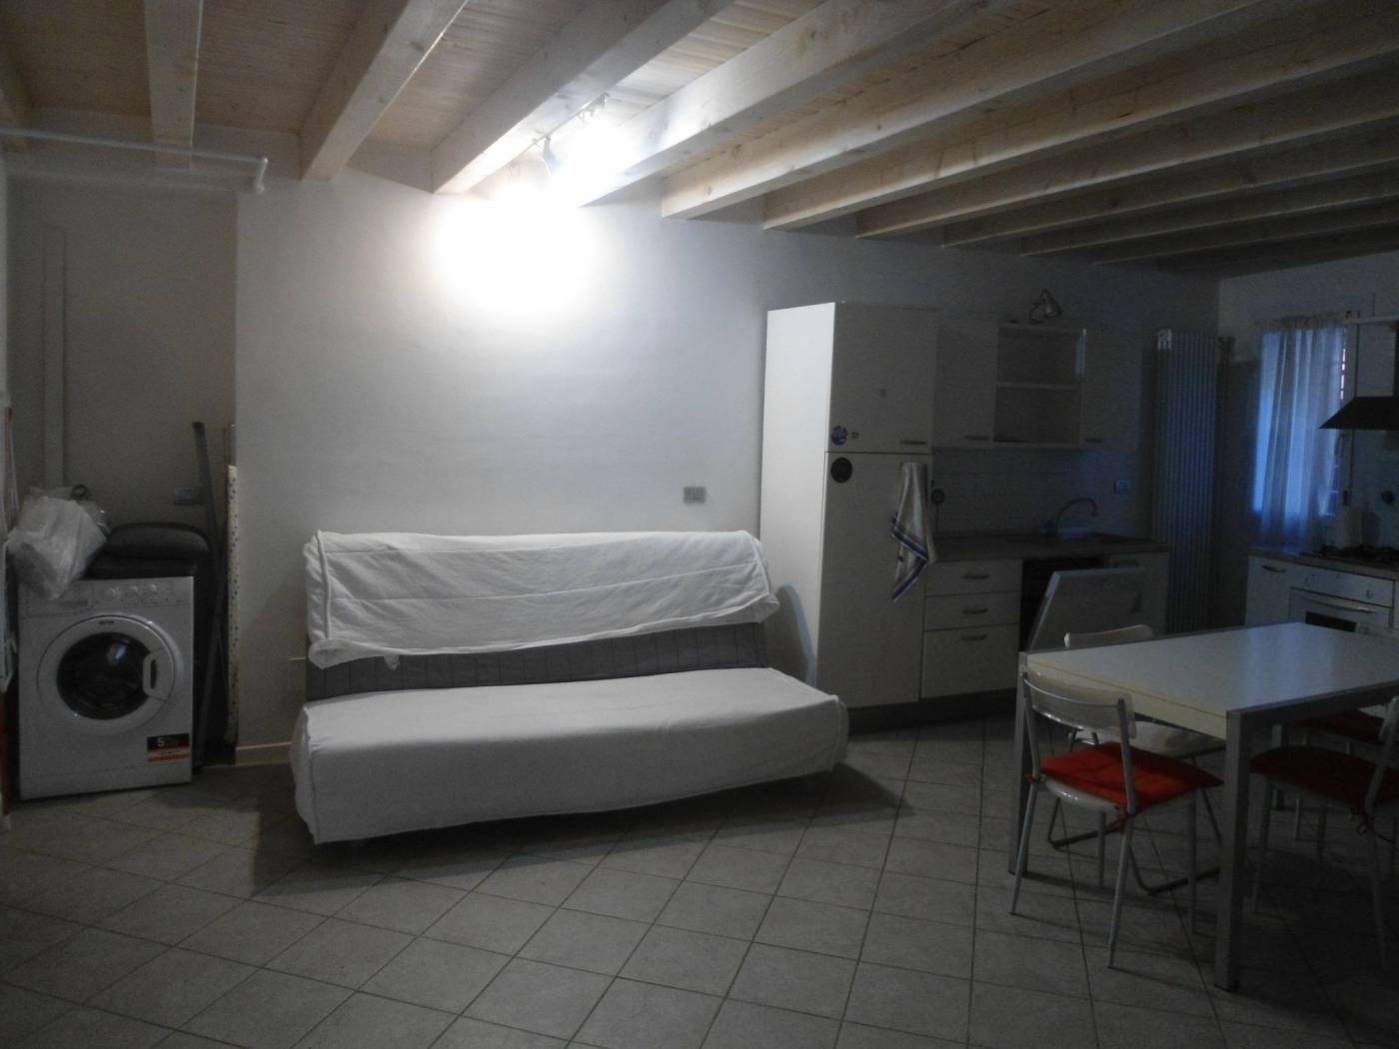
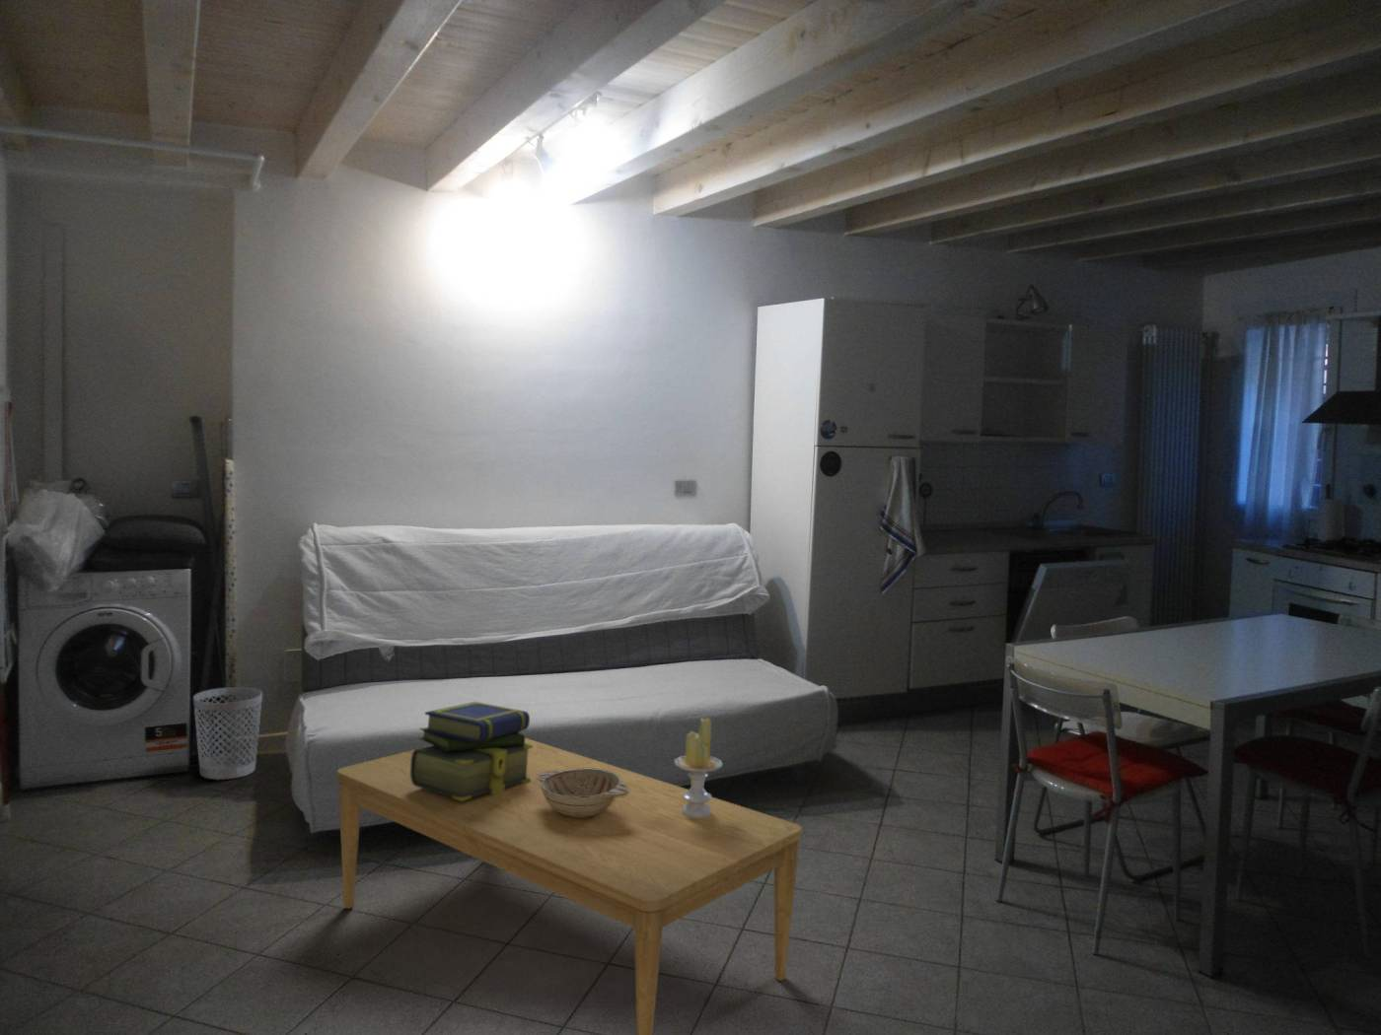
+ coffee table (555, 869)
+ wastebasket (228, 733)
+ candle (697, 765)
+ stack of books (473, 745)
+ decorative bowl (580, 795)
